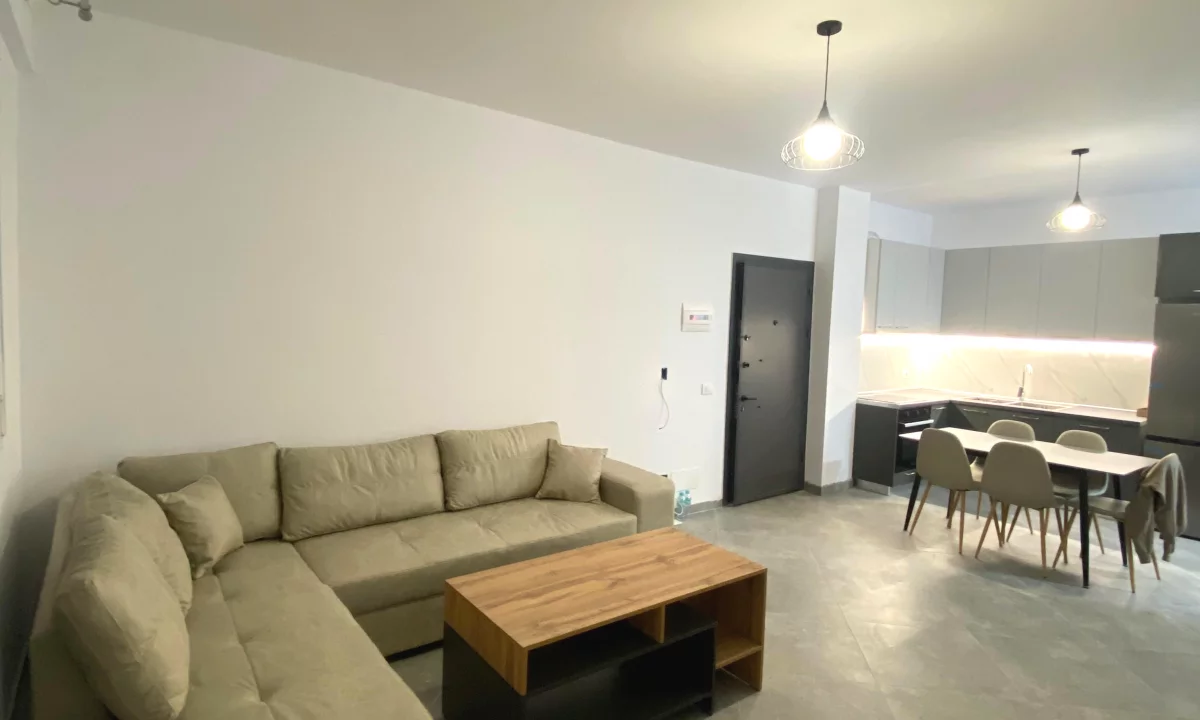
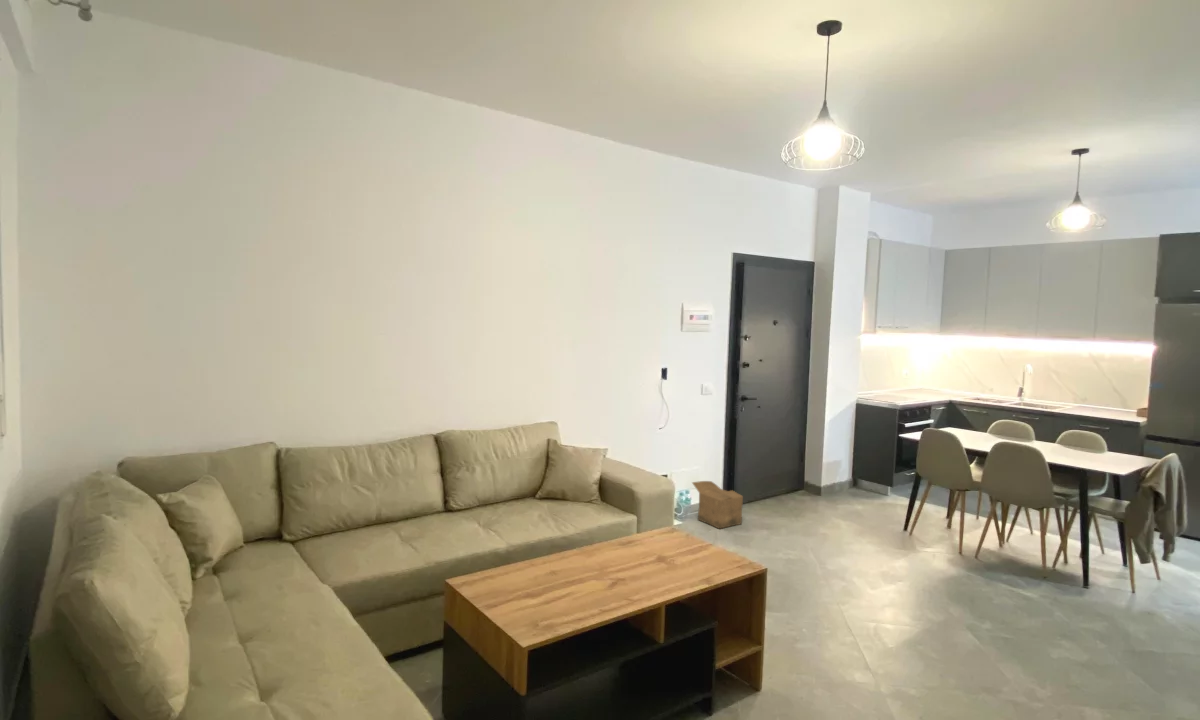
+ cardboard box (715, 502)
